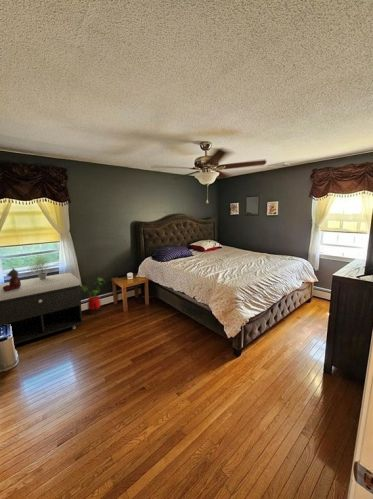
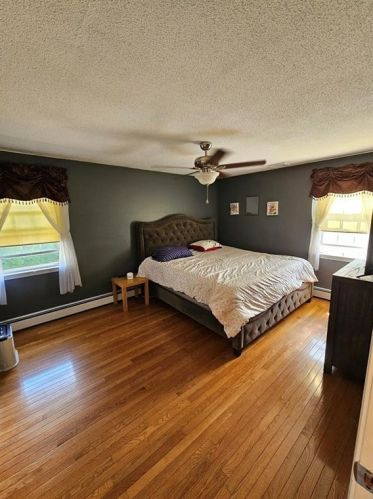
- potted plant (40, 266)
- stuffed bear (10, 278)
- storage bench (39, 308)
- house plant (95, 295)
